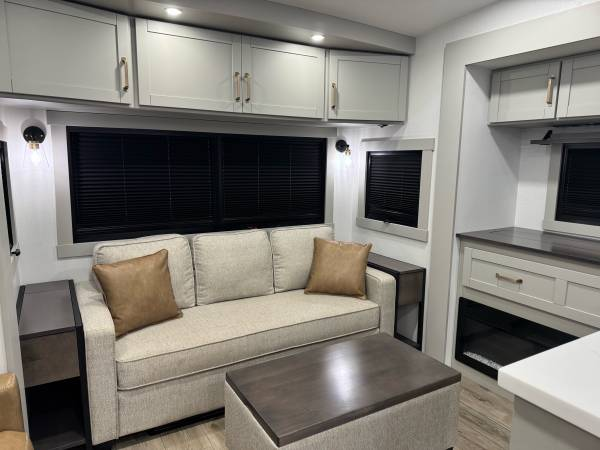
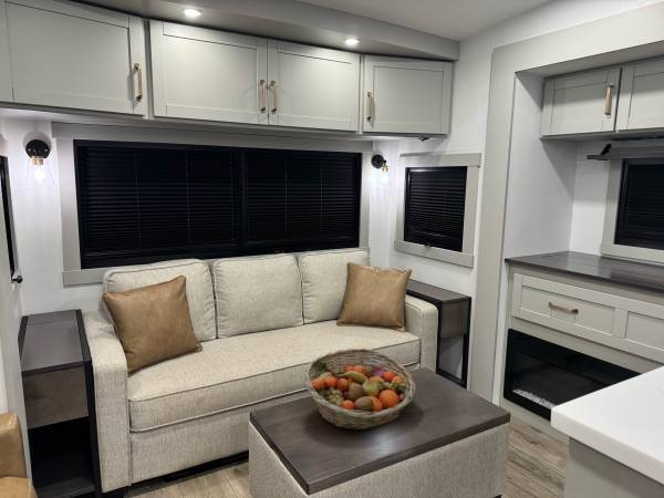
+ fruit basket (360, 387)
